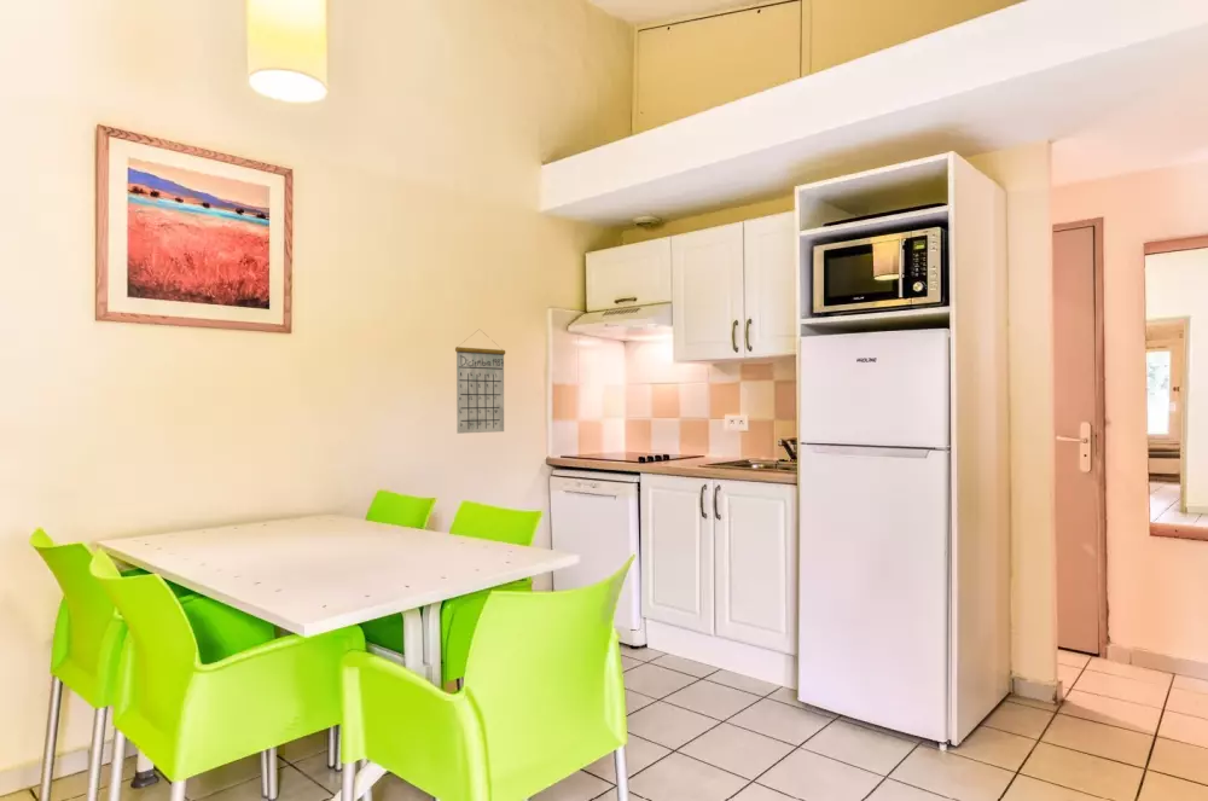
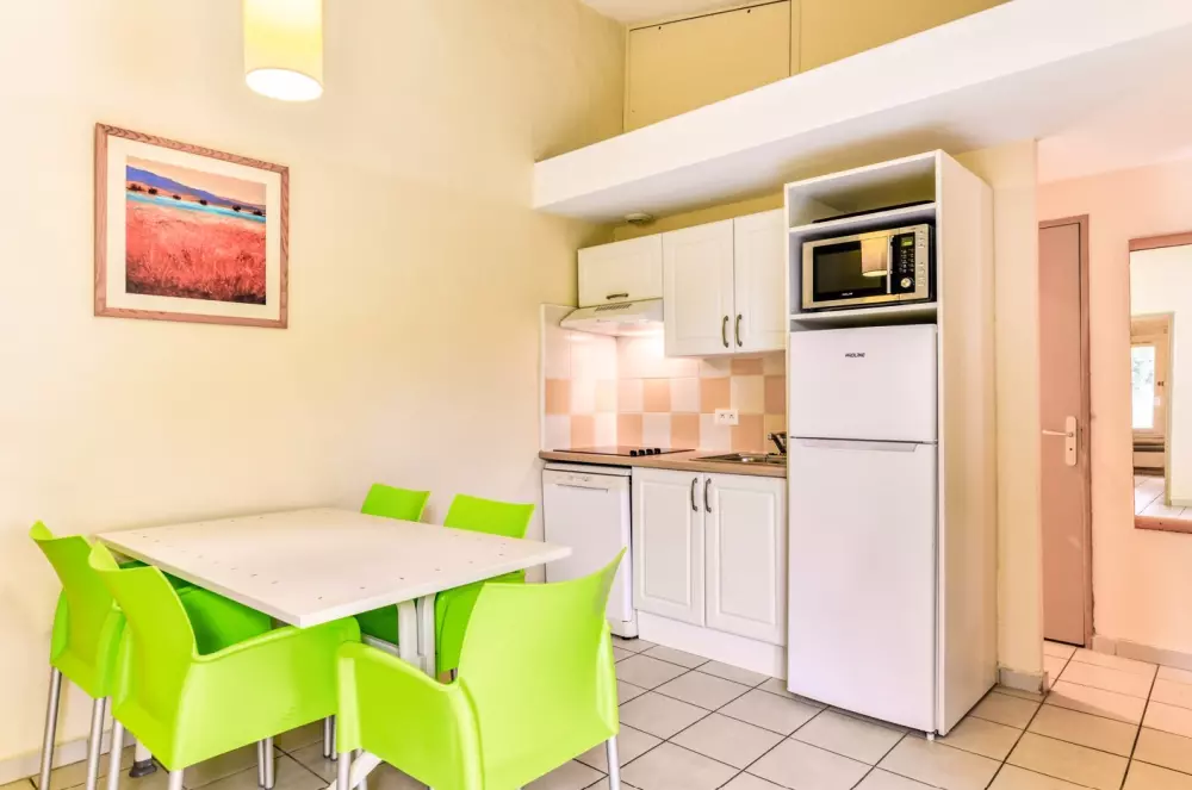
- calendar (481, 381)
